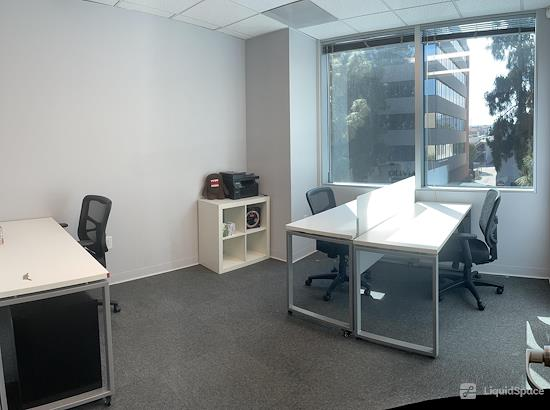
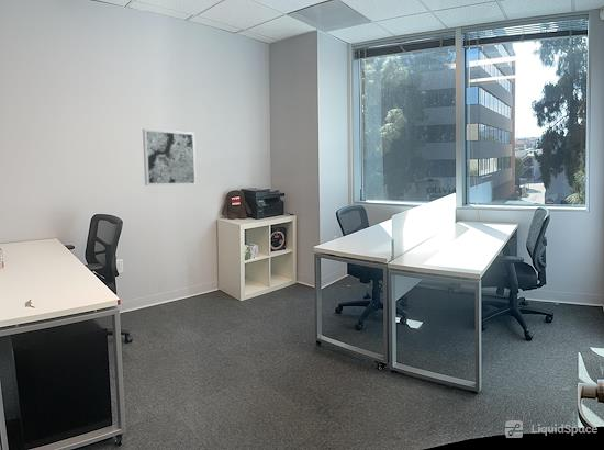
+ wall art (170, 158)
